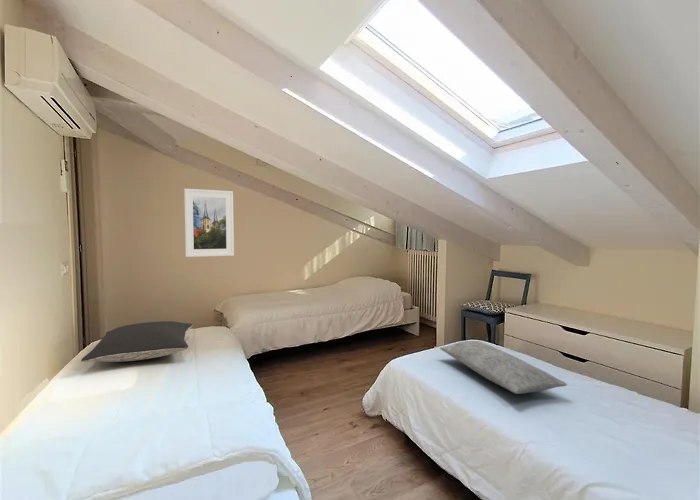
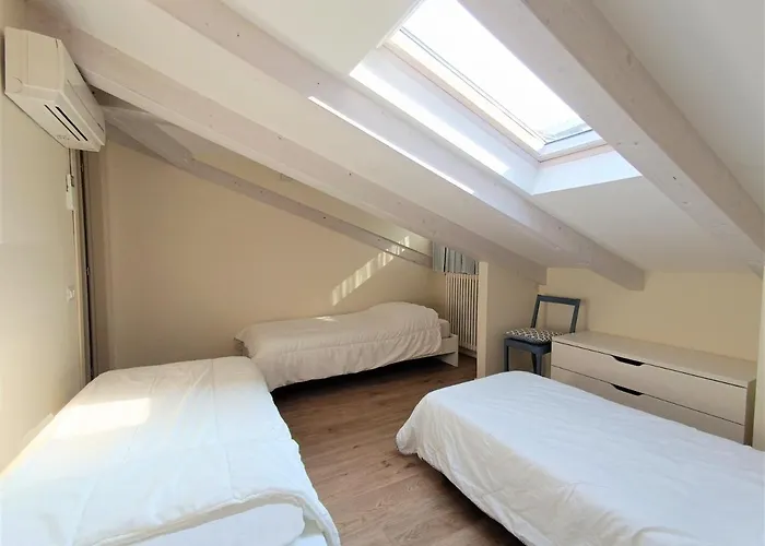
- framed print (209, 223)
- pillow (494, 364)
- pillow (145, 339)
